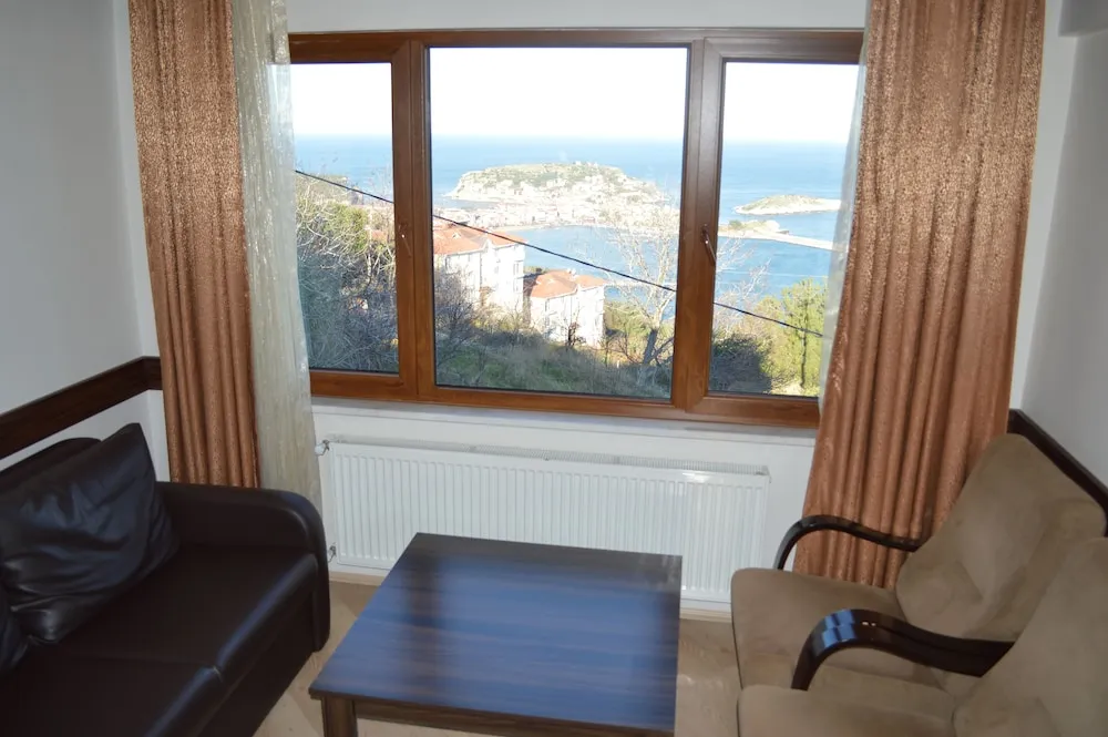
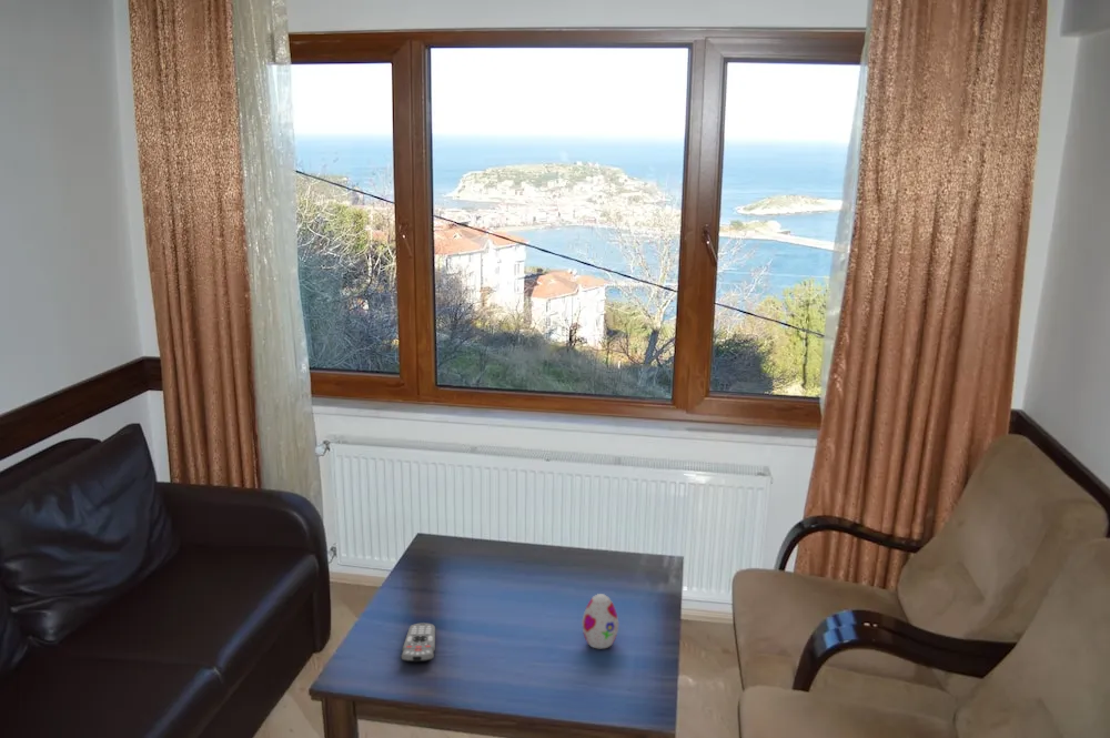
+ decorative egg (599, 619)
+ remote control (420, 641)
